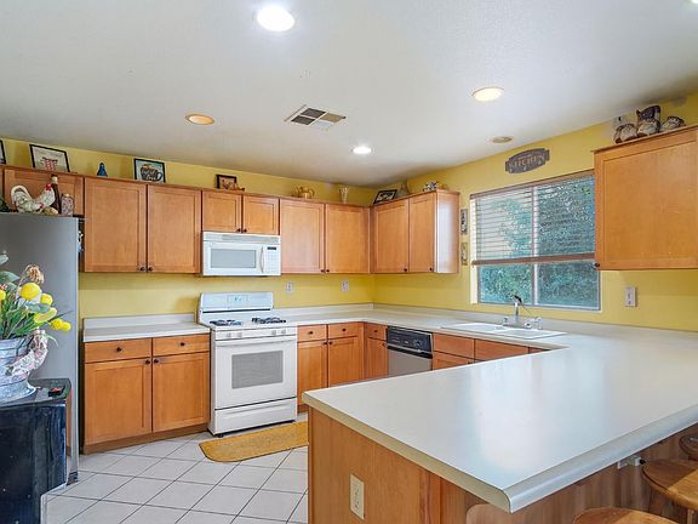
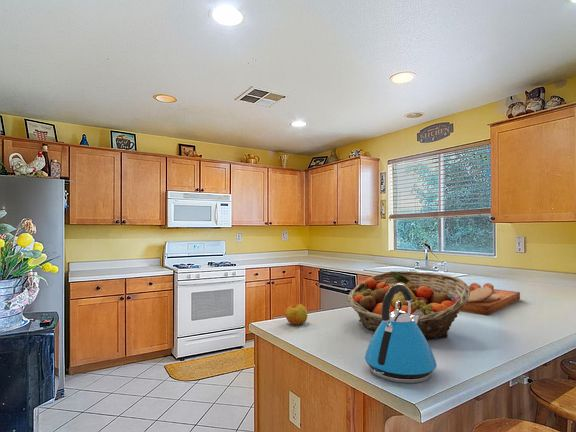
+ apple (296, 313)
+ fruit basket (405, 301)
+ kettle (397, 327)
+ cutting board (470, 292)
